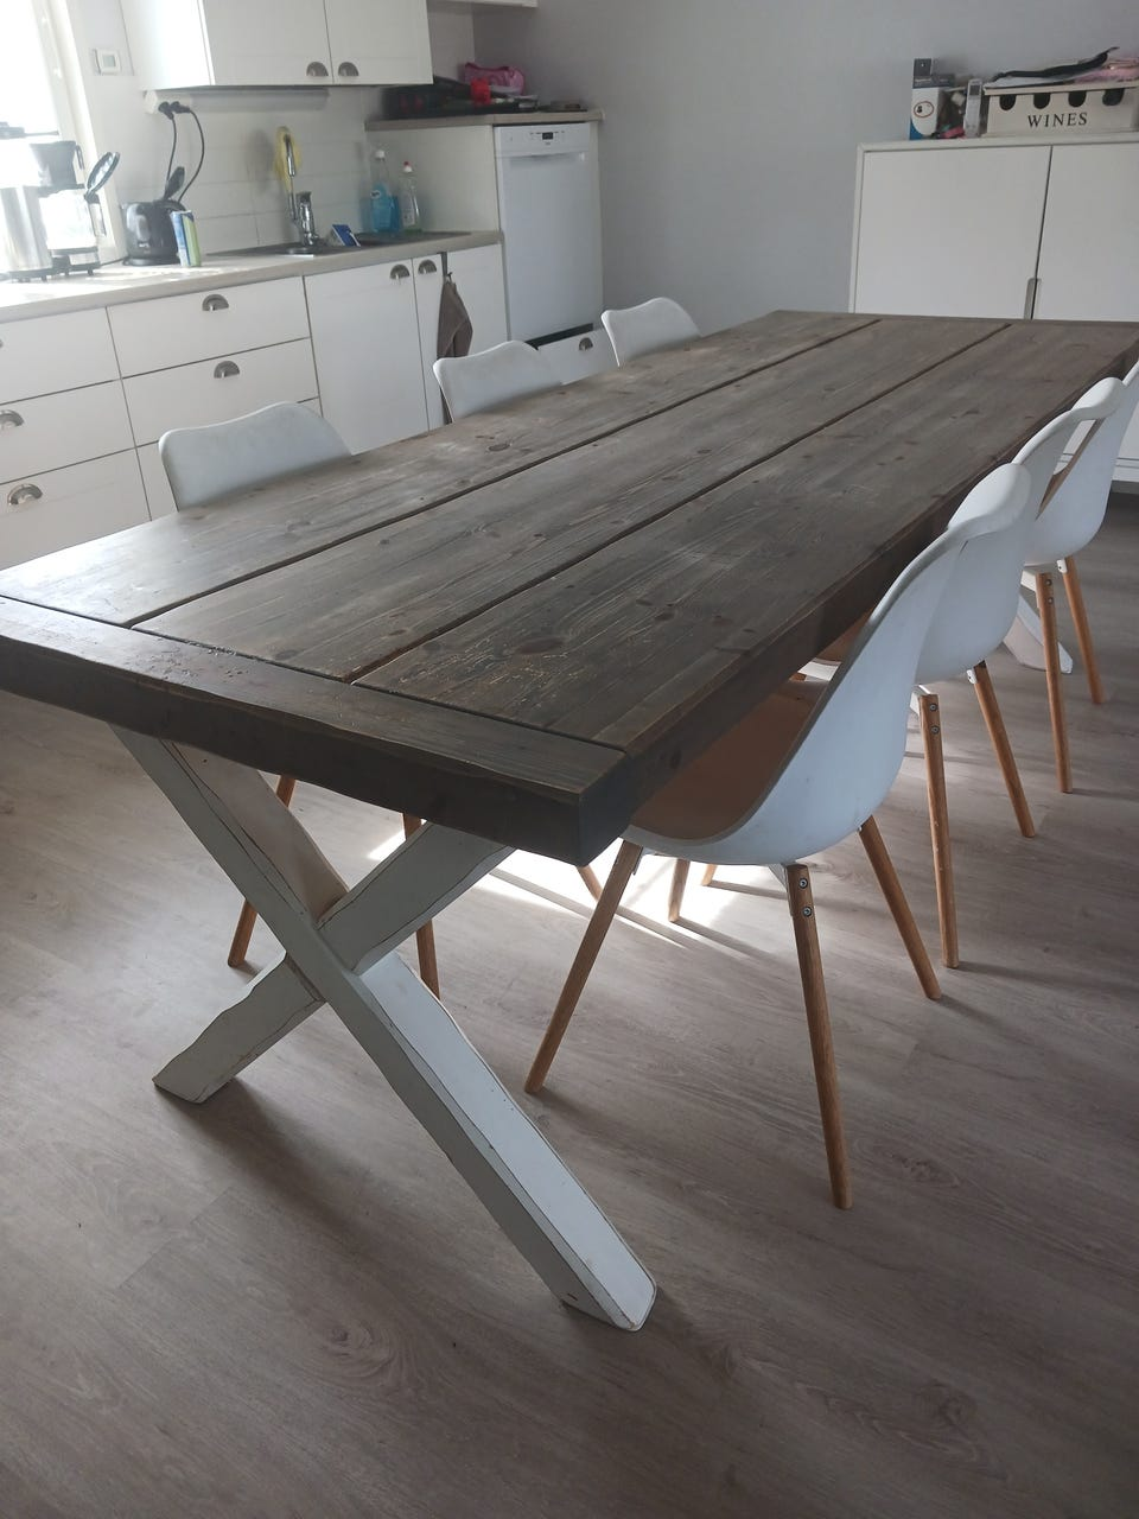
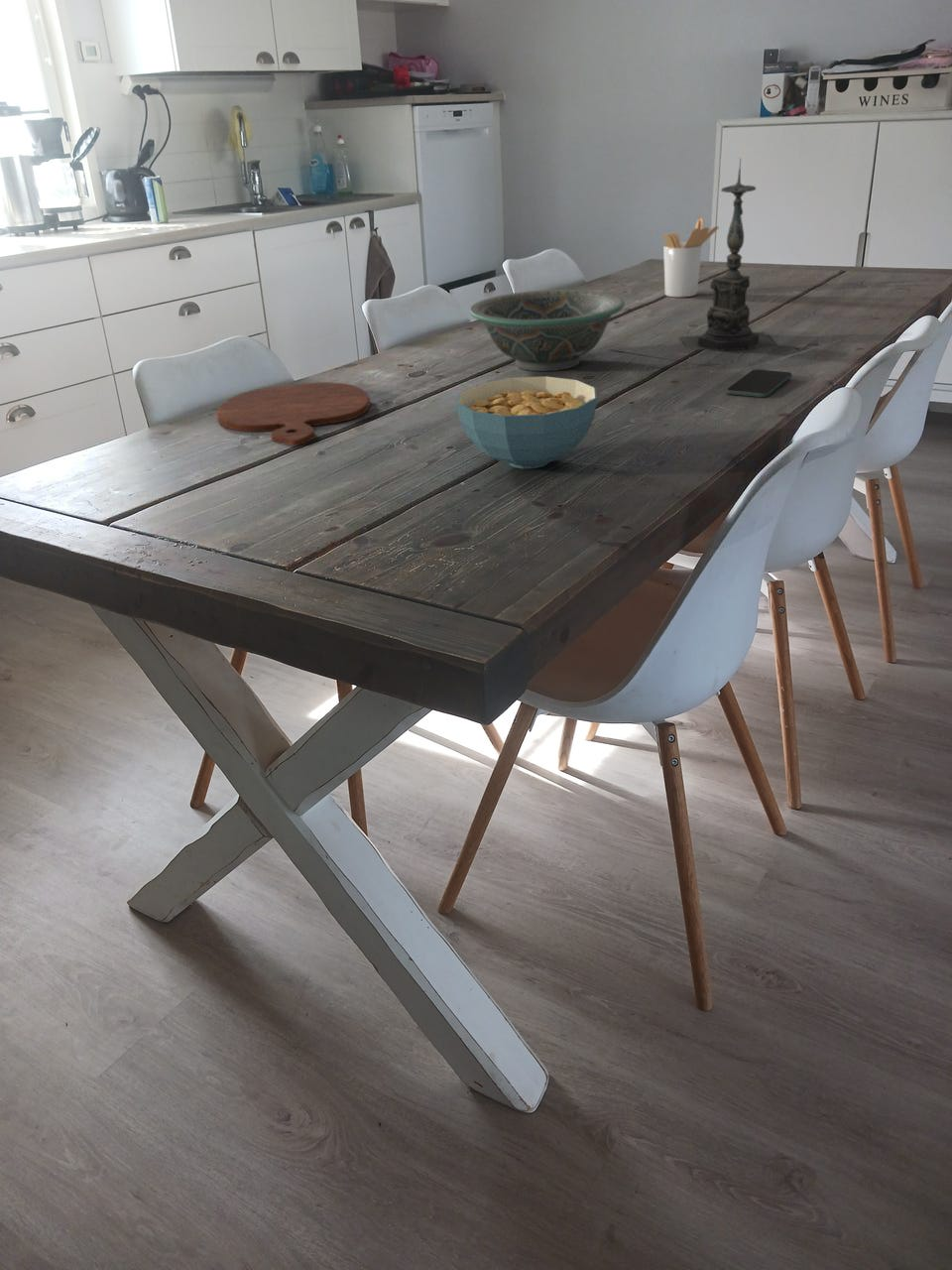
+ decorative bowl (546, 333)
+ cutting board (294, 413)
+ cereal bowl (528, 429)
+ utensil holder (688, 258)
+ candle holder (734, 254)
+ smartphone (759, 383)
